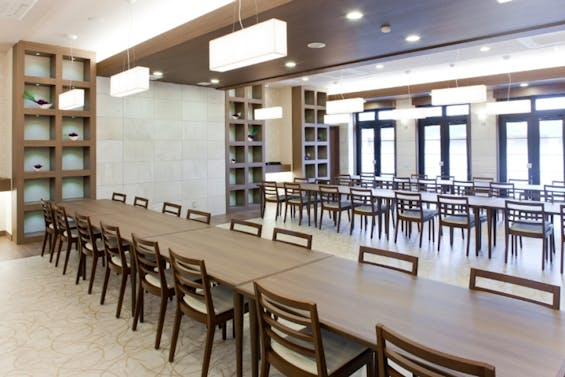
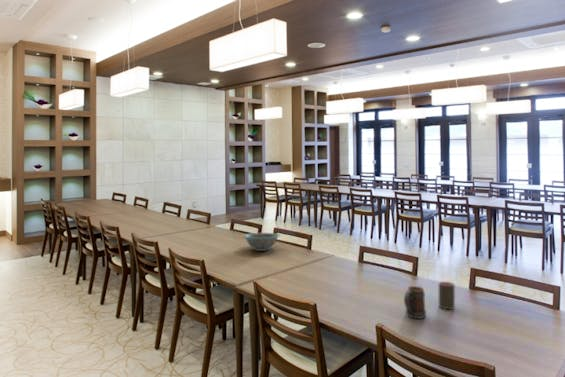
+ decorative bowl (261, 242)
+ mug (413, 302)
+ cup (446, 295)
